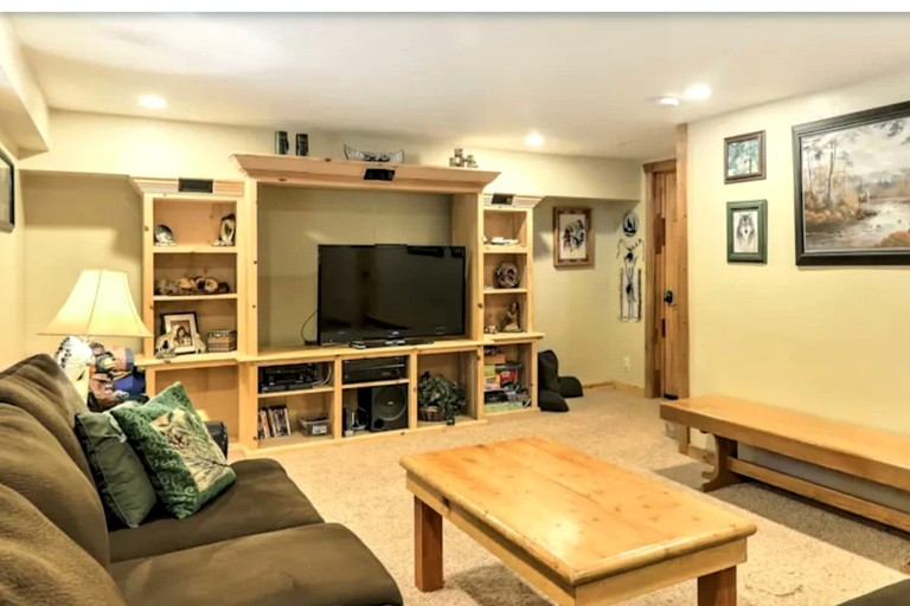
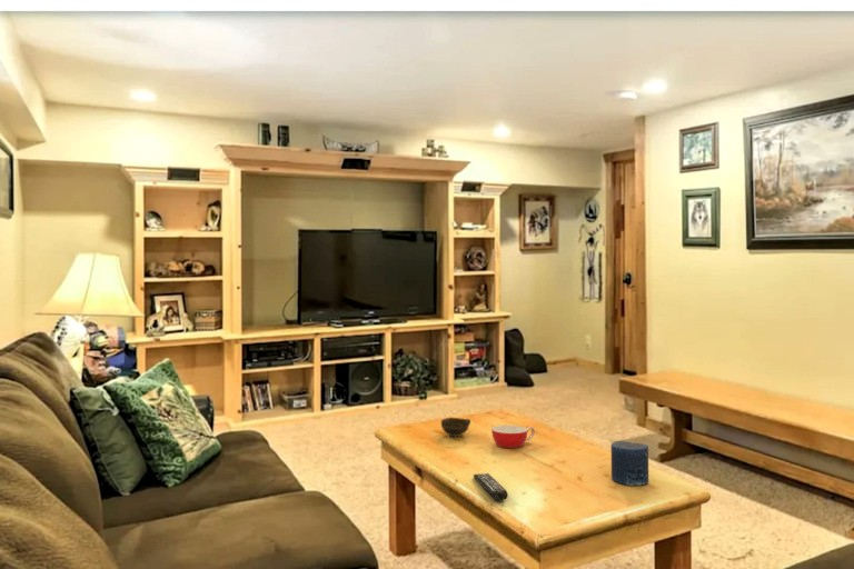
+ remote control (489, 485)
+ candle (629, 462)
+ bowl (514, 436)
+ cup (457, 427)
